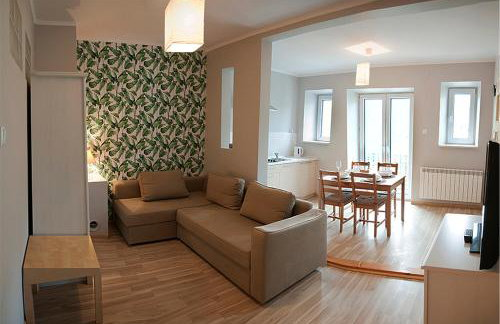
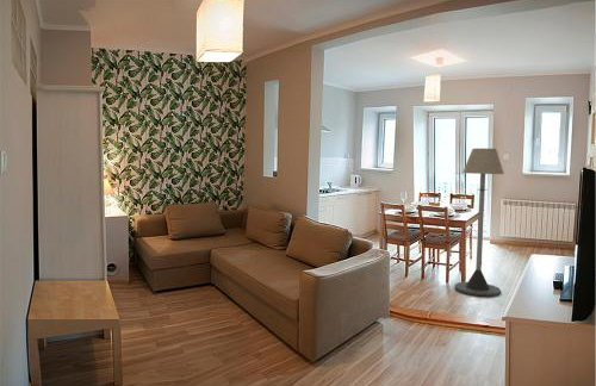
+ floor lamp (480, 219)
